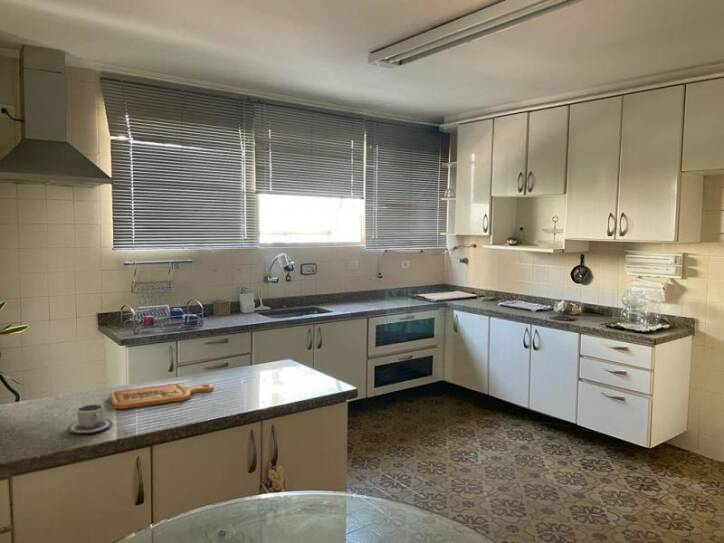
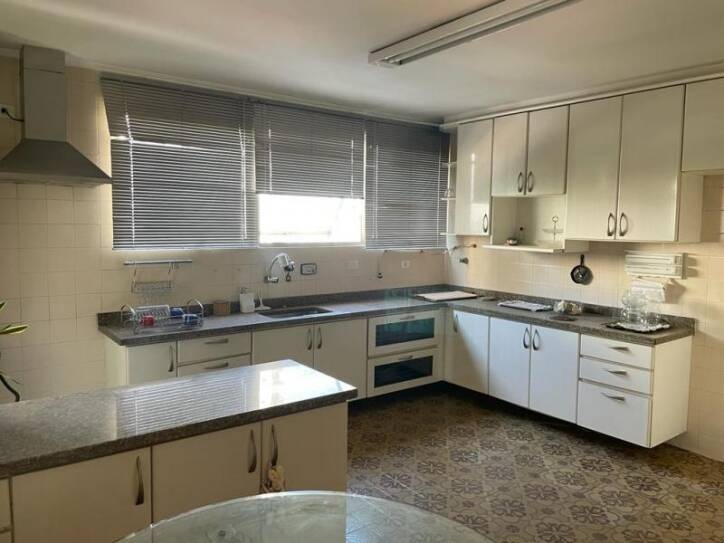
- cup (90, 418)
- cutting board (164, 393)
